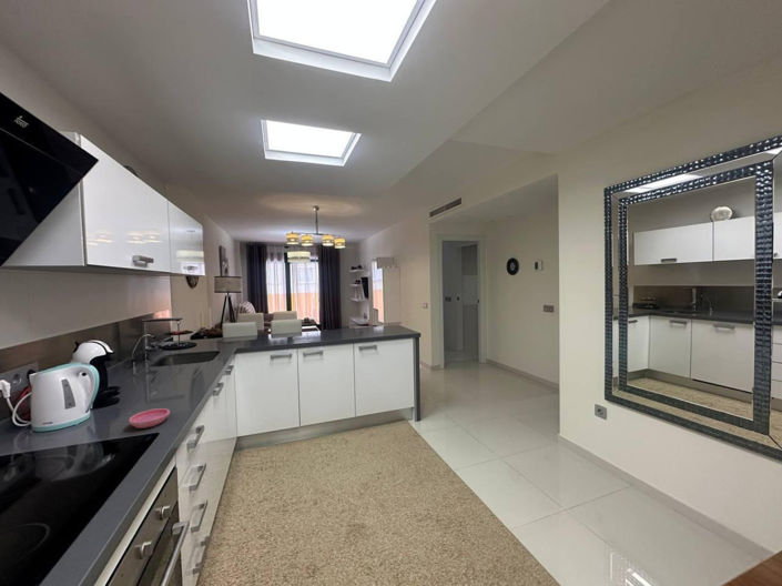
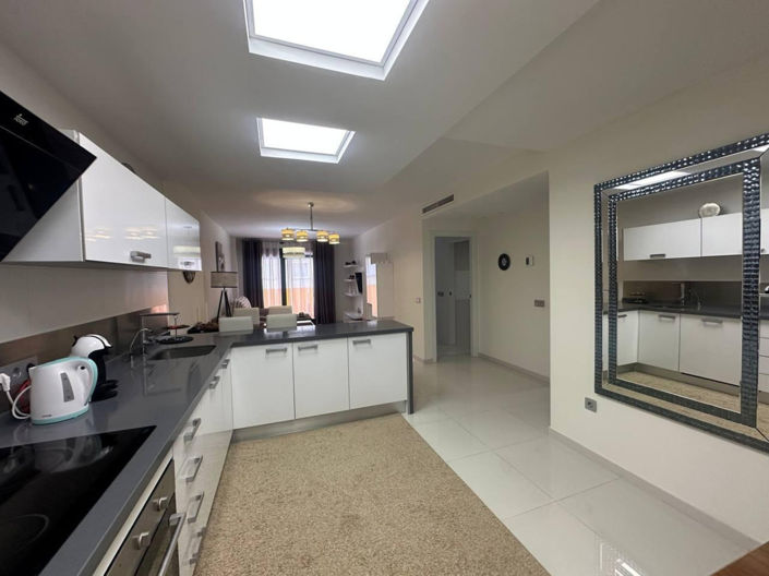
- saucer (150, 418)
